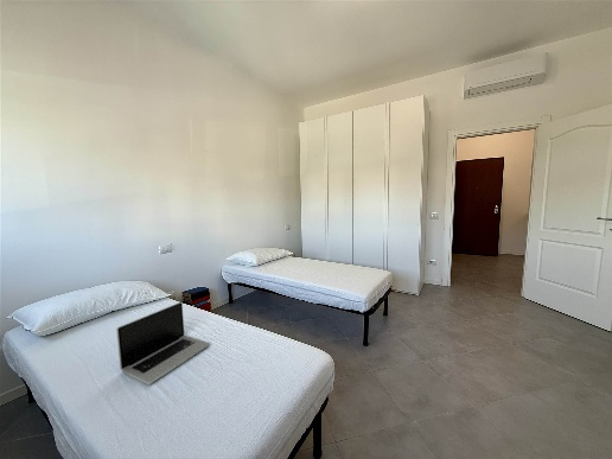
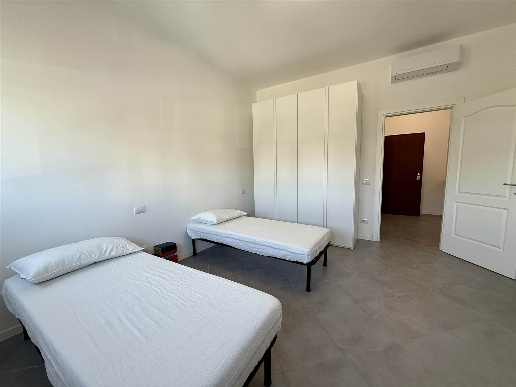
- laptop (167, 337)
